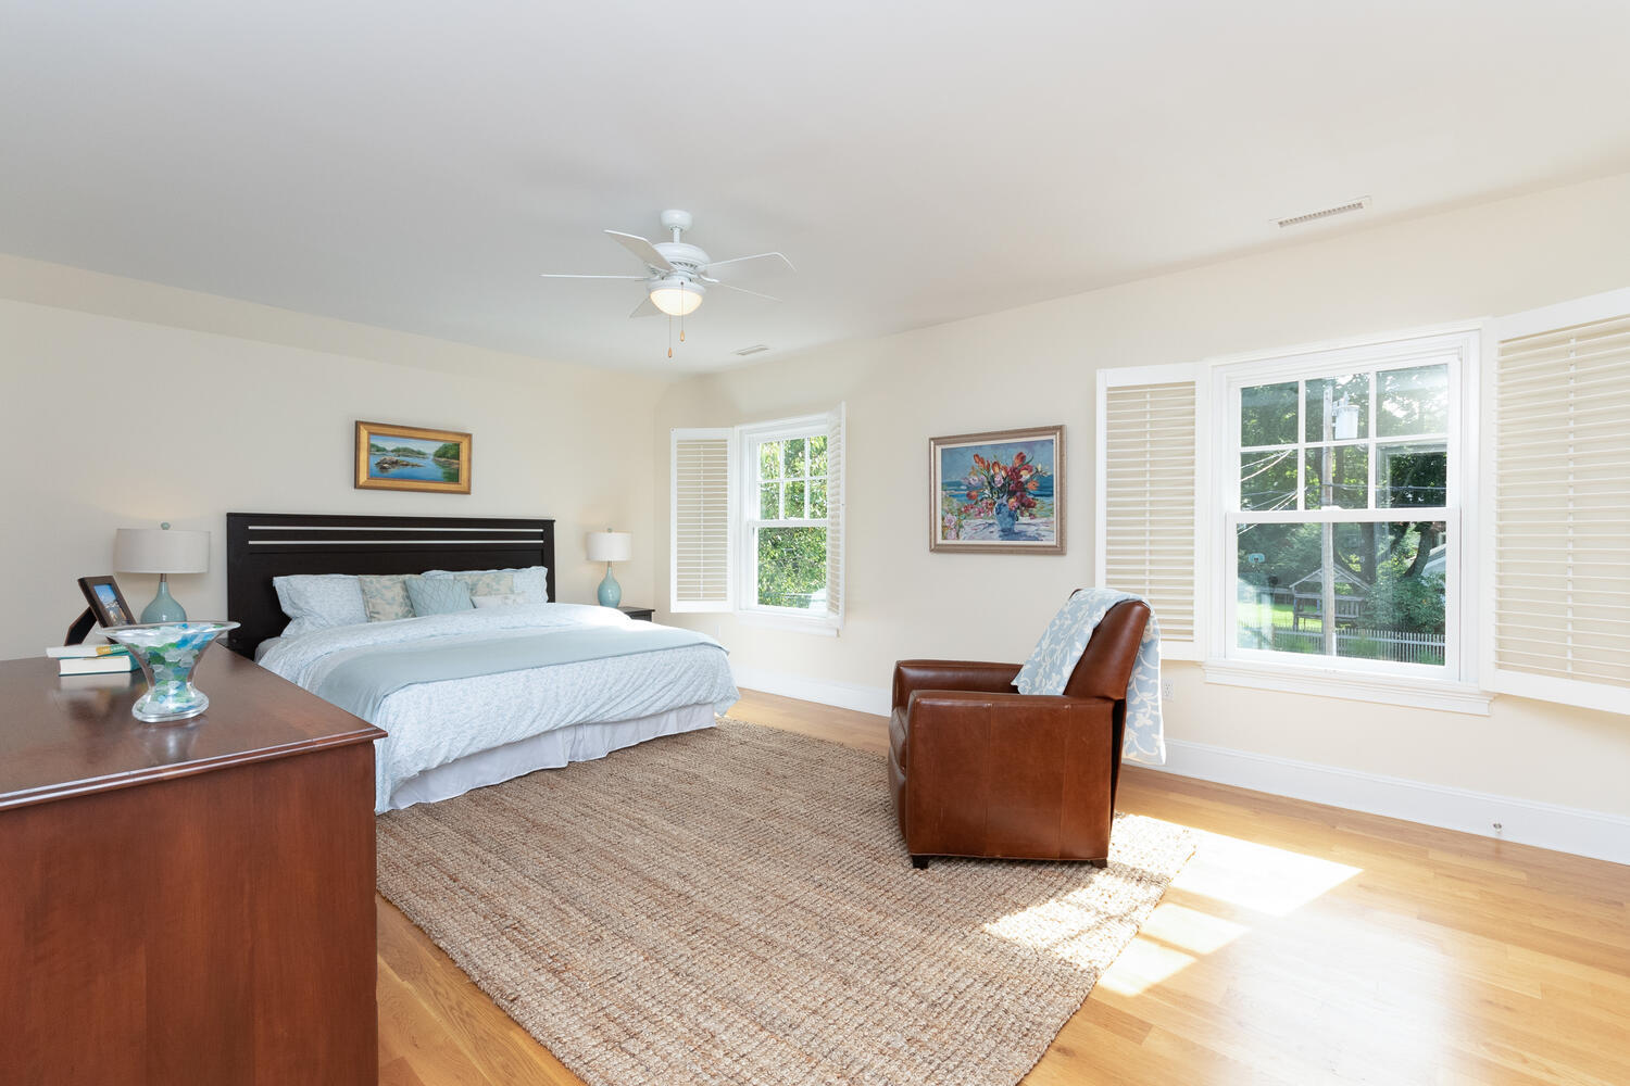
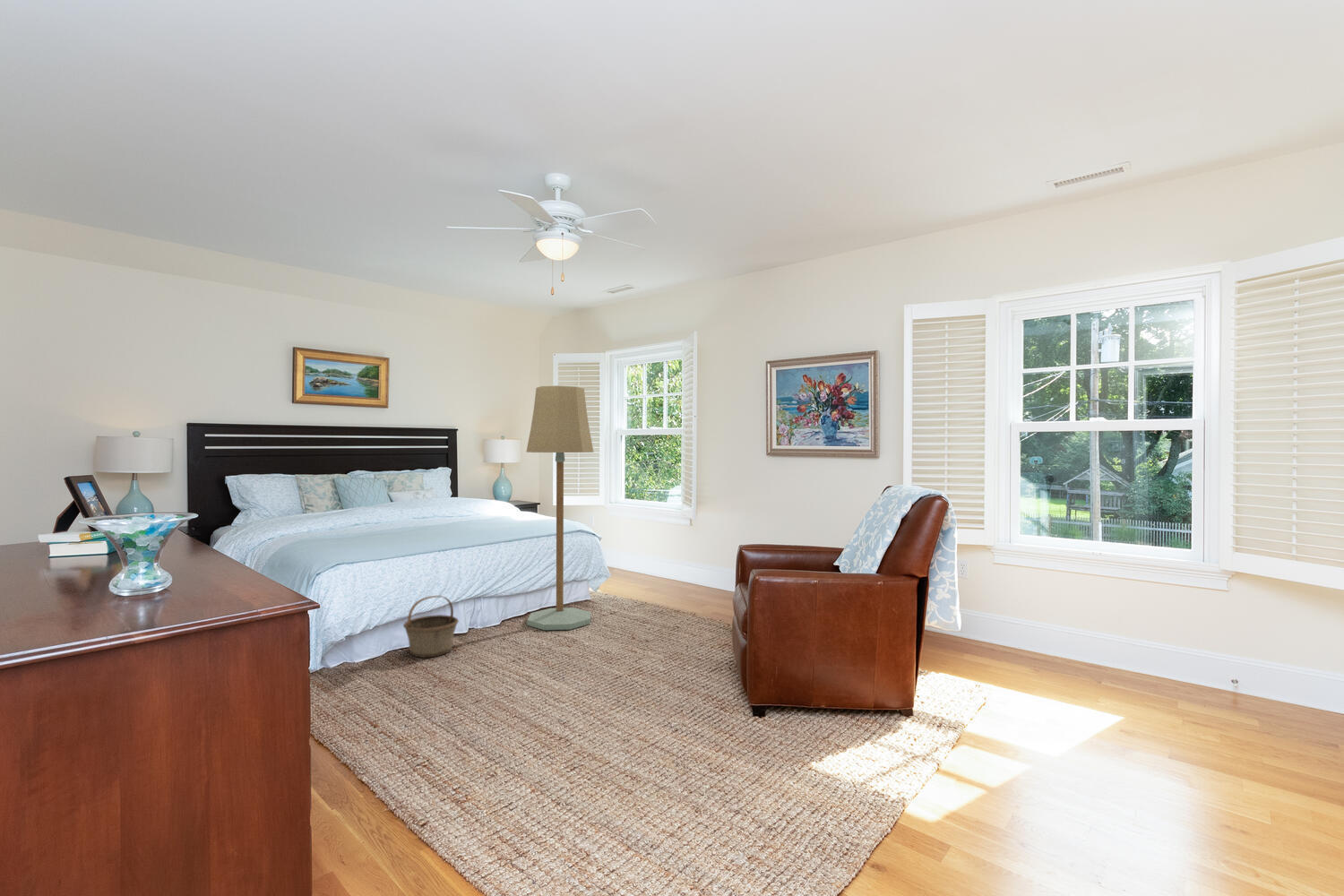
+ basket (431, 624)
+ floor lamp (559, 504)
